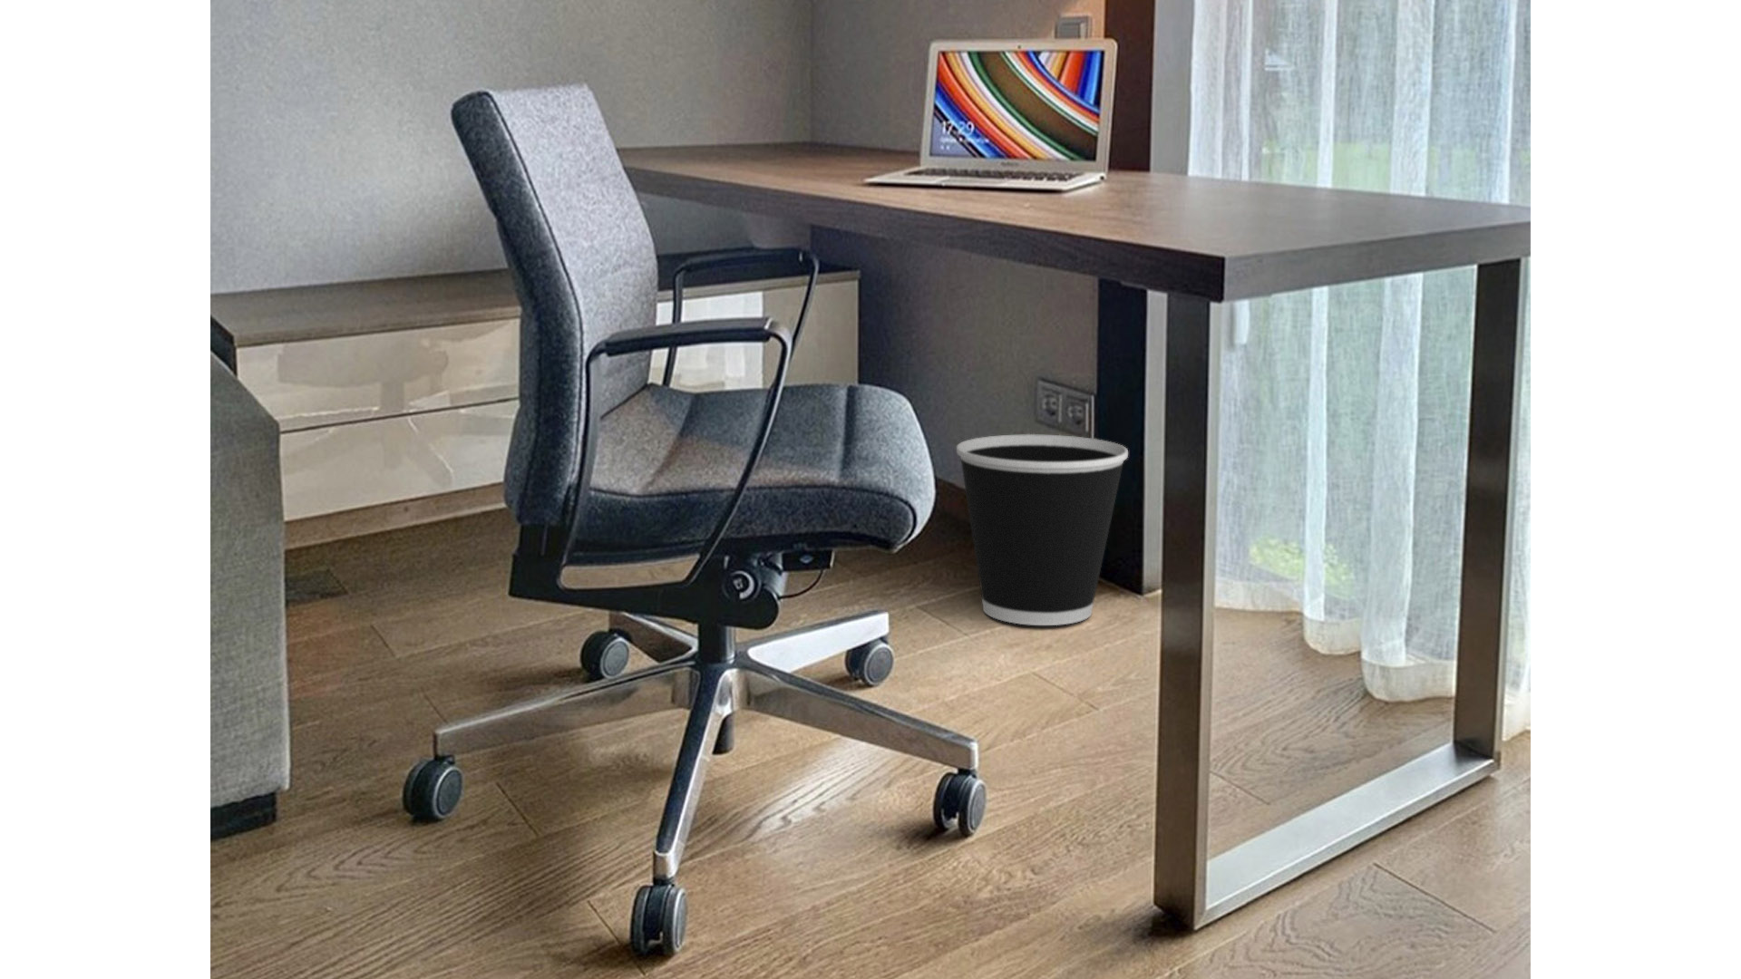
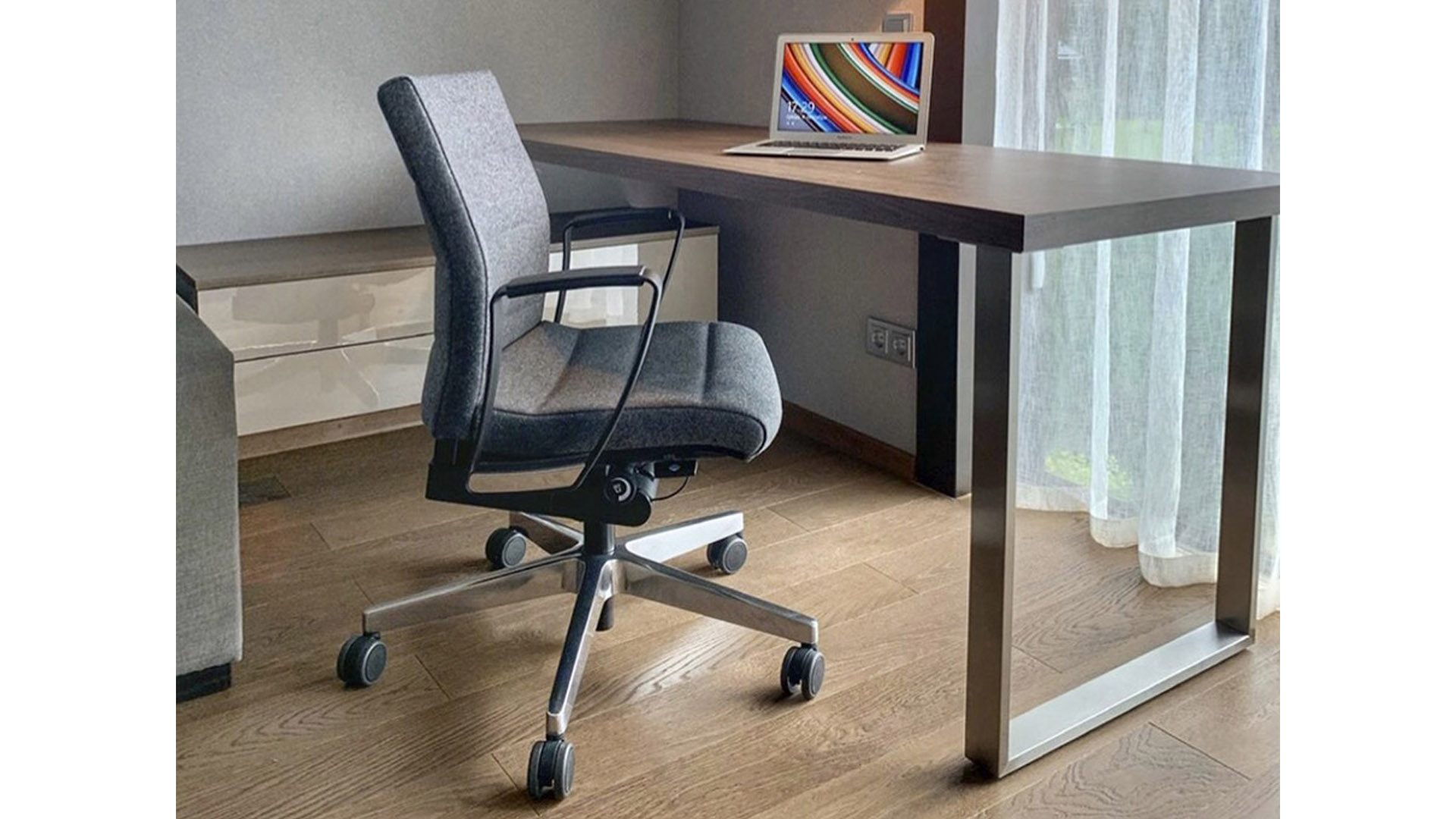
- wastebasket (1039, 530)
